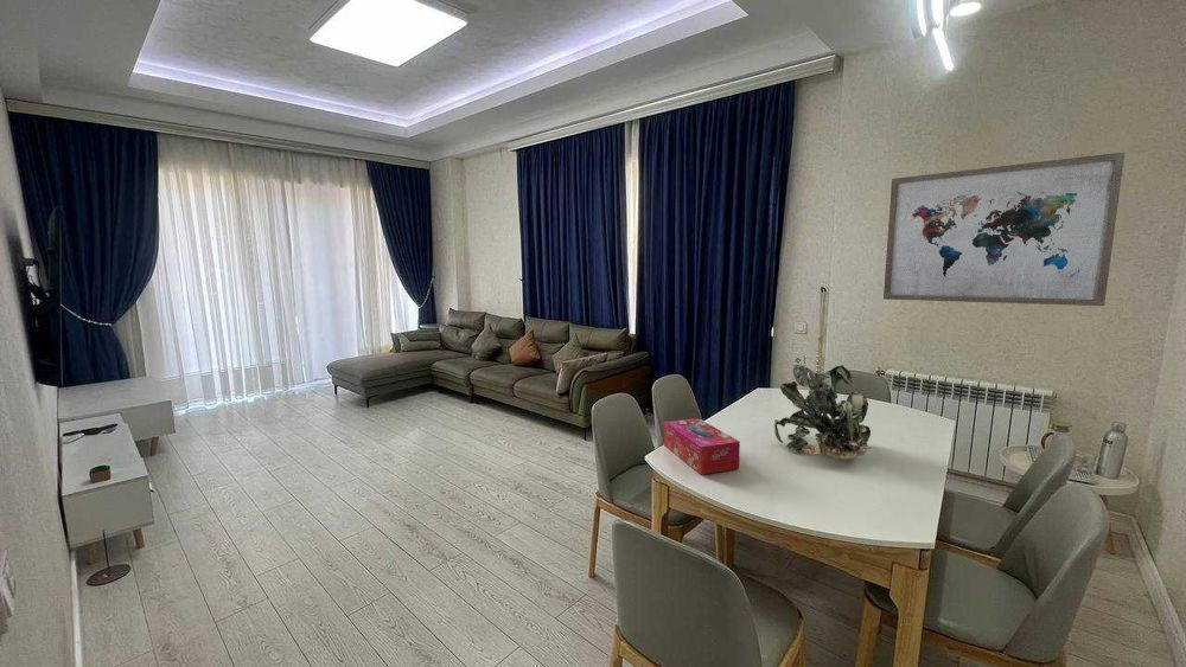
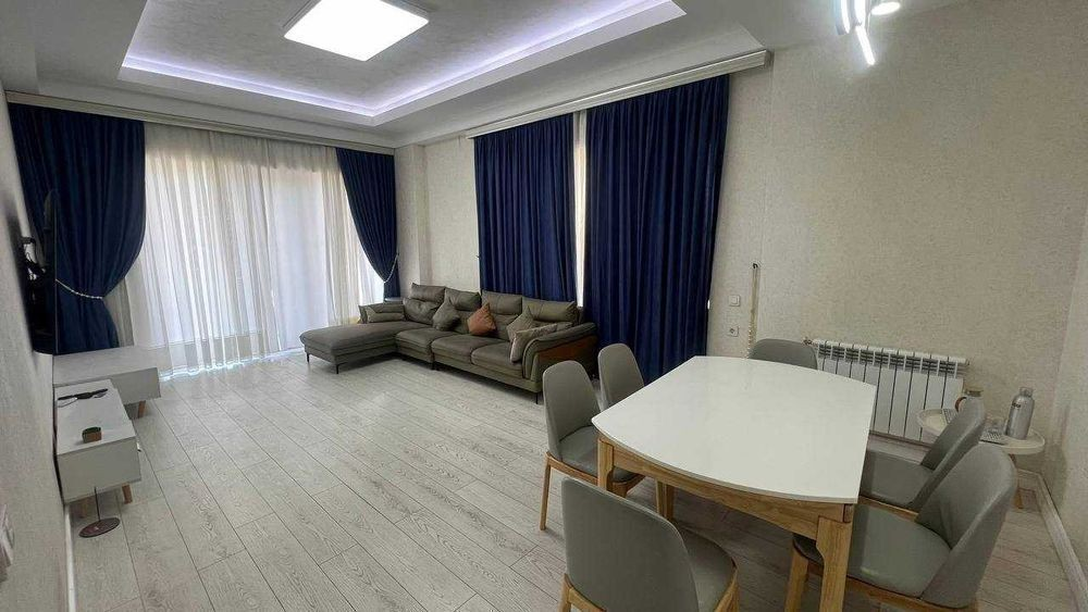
- plant (821, 408)
- wall art (987, 236)
- tissue box (699, 443)
